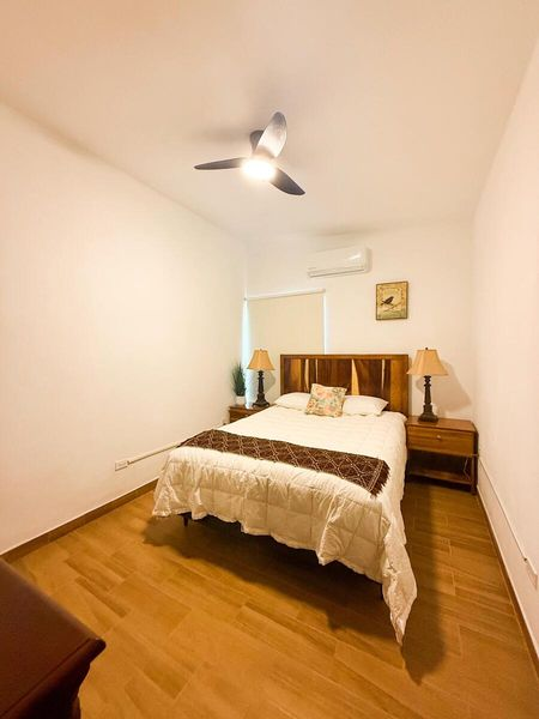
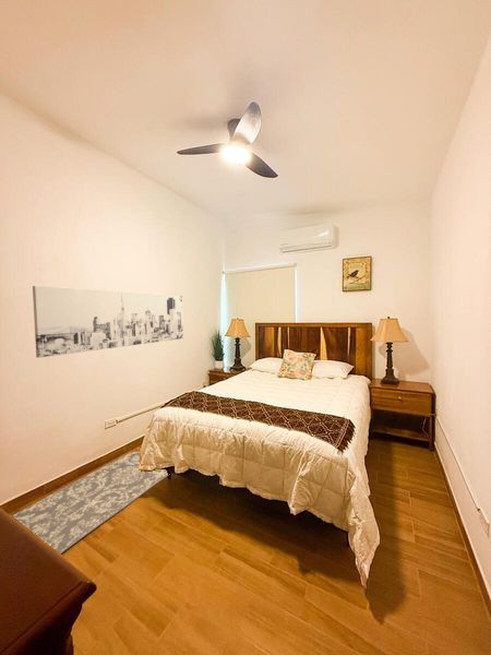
+ wall art (127, 319)
+ rug (95, 495)
